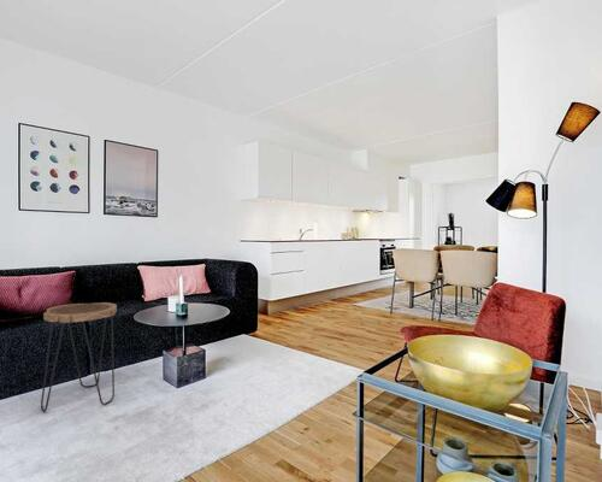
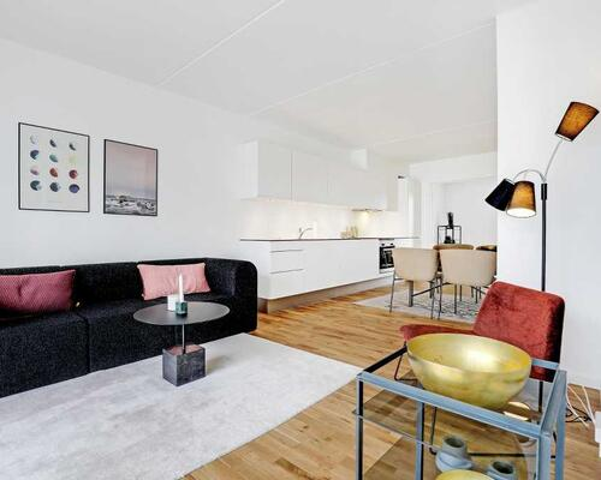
- side table (76, 357)
